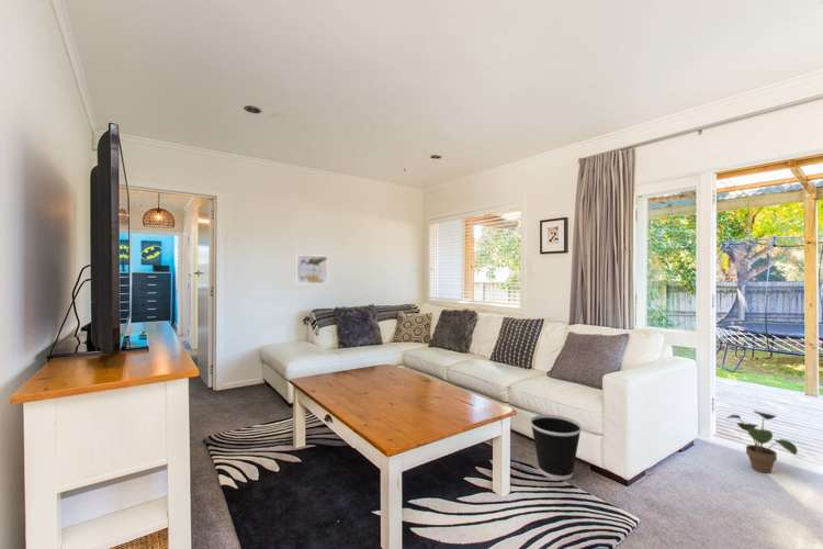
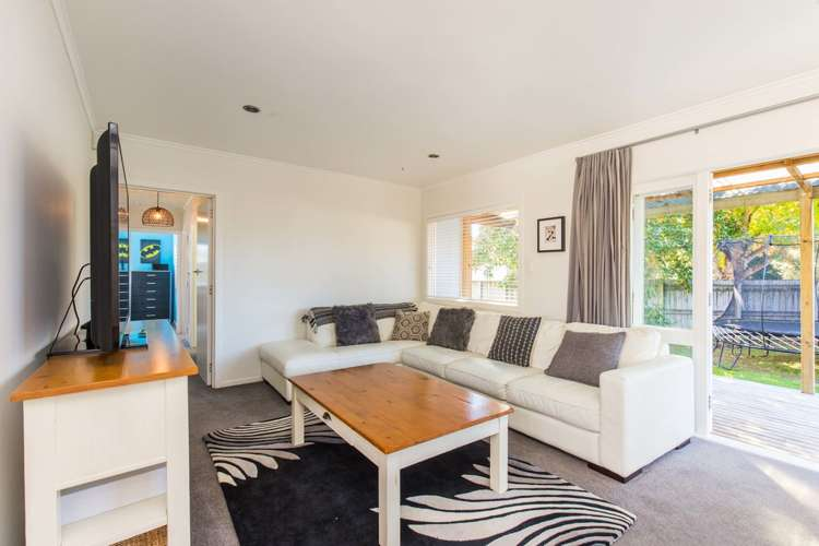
- wastebasket (555, 447)
- potted plant (760, 442)
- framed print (312, 269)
